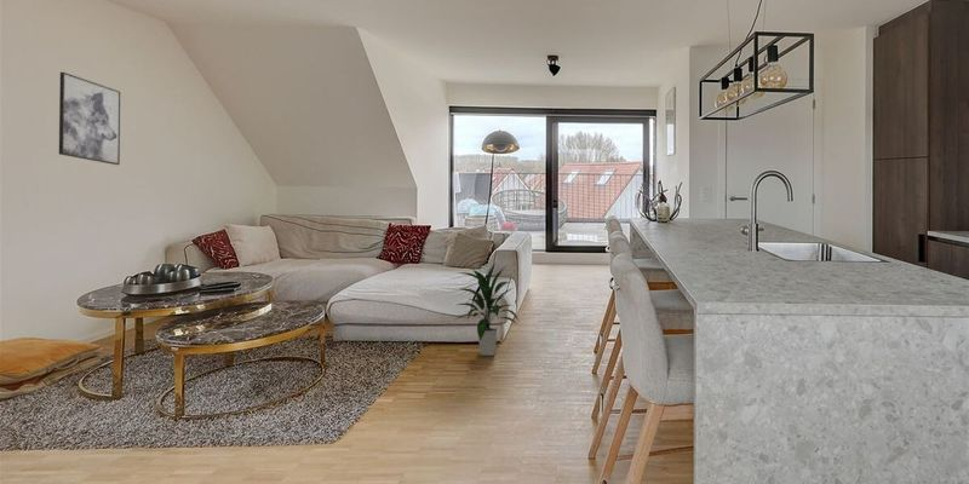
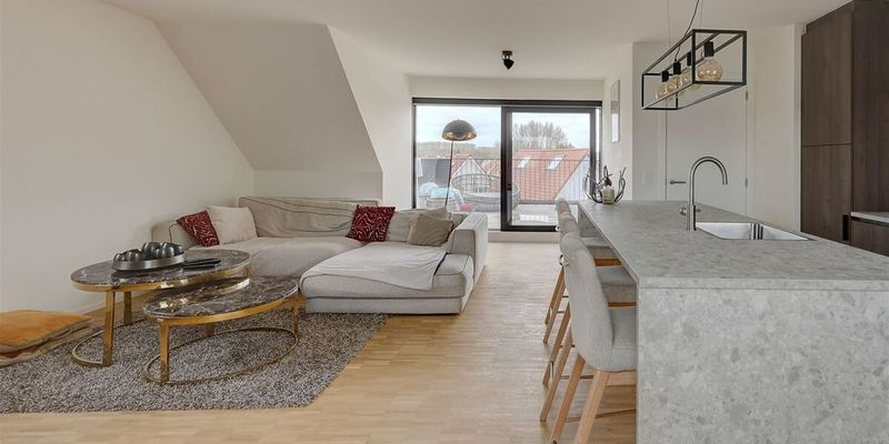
- wall art (91, 121)
- indoor plant (486, 307)
